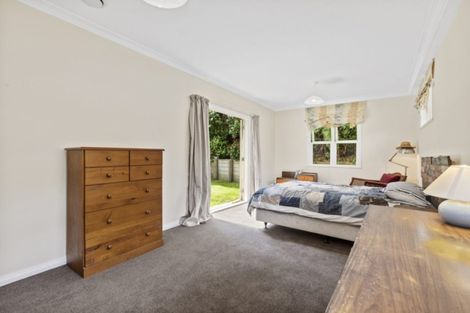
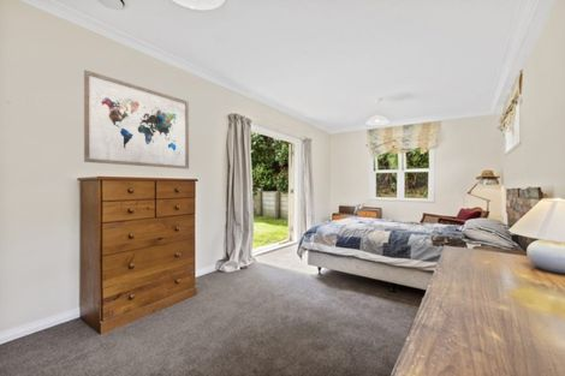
+ wall art (144, 126)
